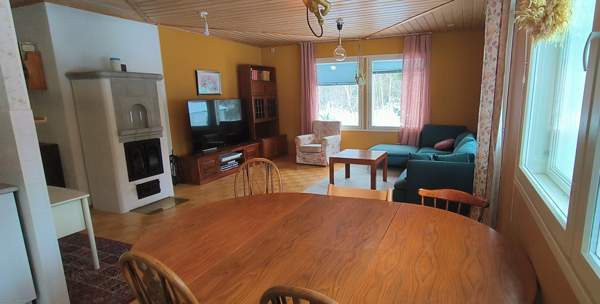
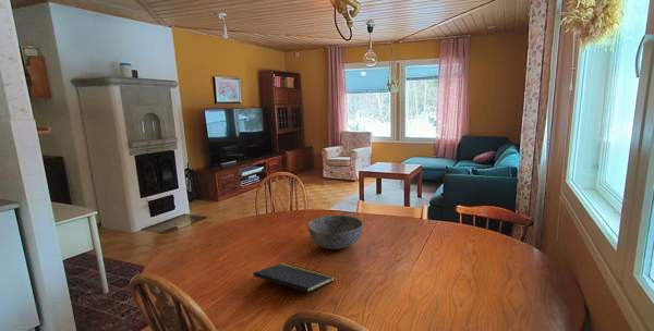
+ bowl (336, 234)
+ notepad (294, 275)
